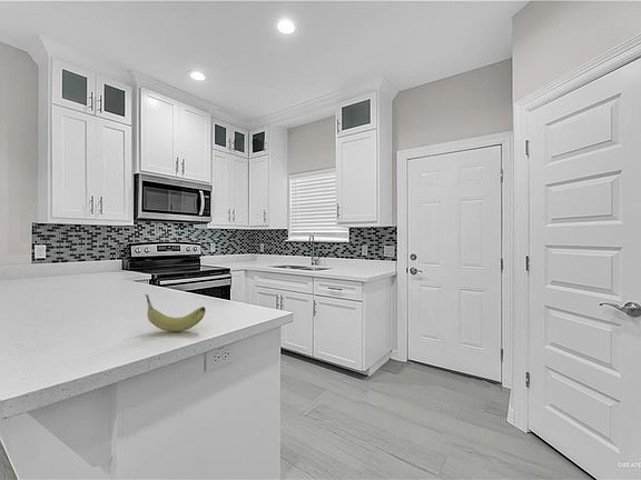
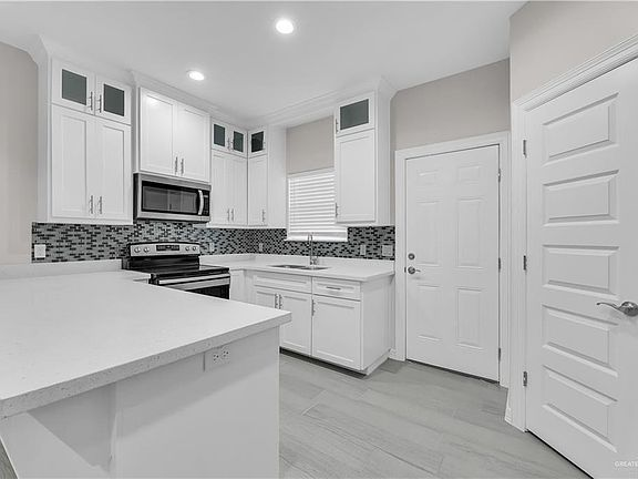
- fruit (175, 318)
